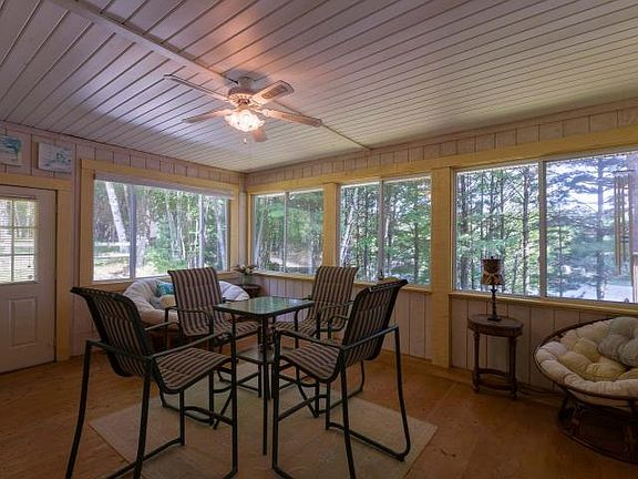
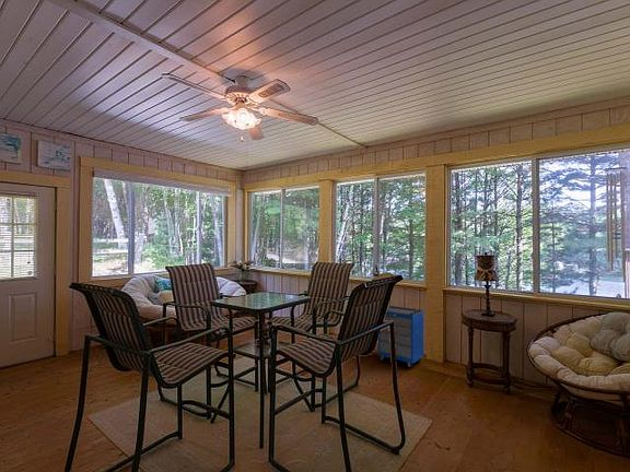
+ cabinet (398, 335)
